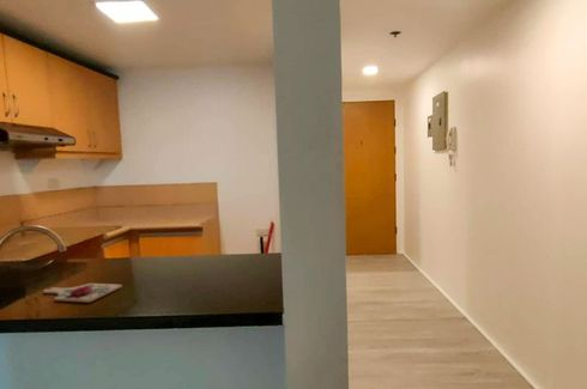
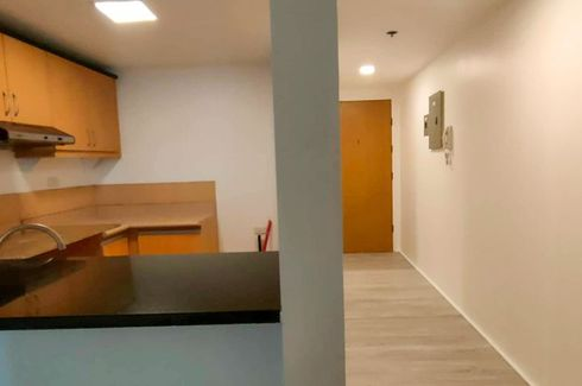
- cutting board (75, 288)
